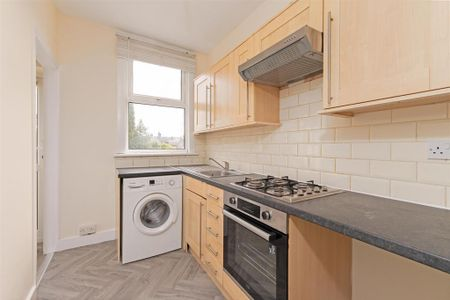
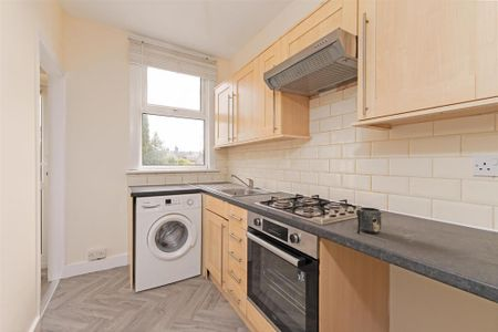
+ mug (366, 220)
